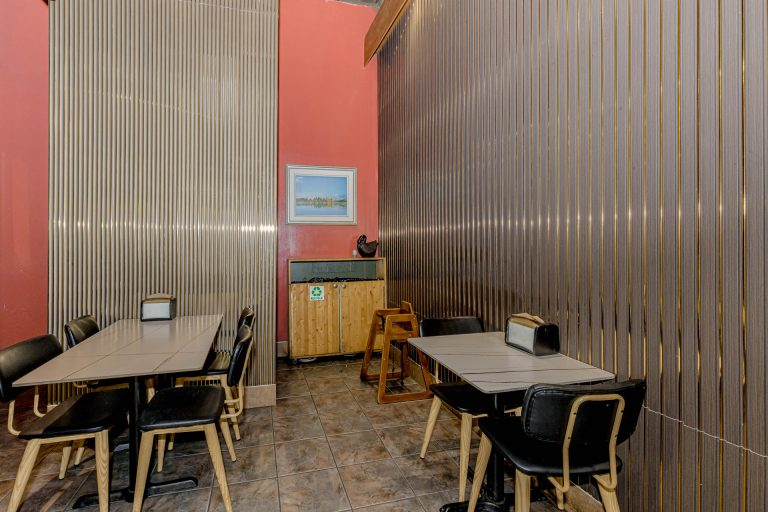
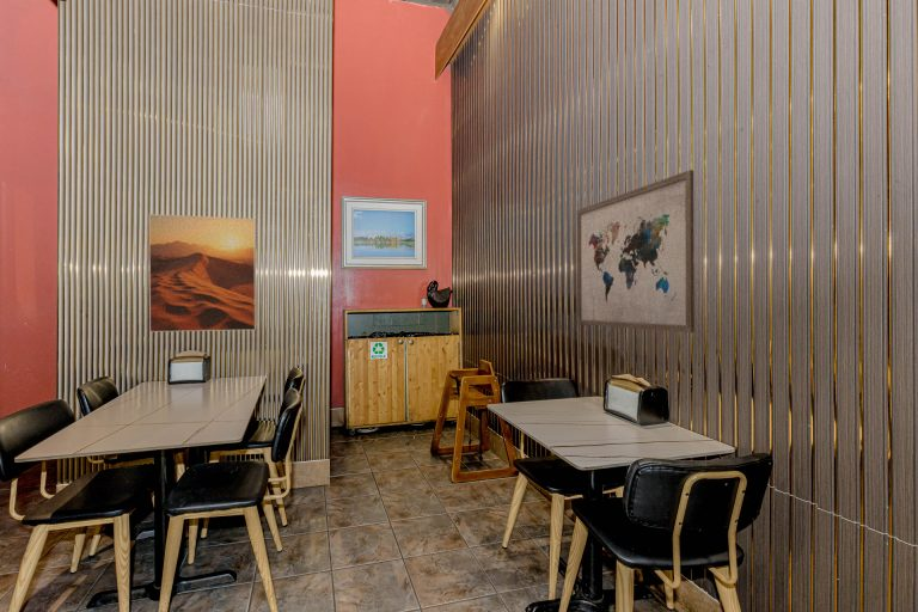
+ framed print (203, 274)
+ wall art (625, 261)
